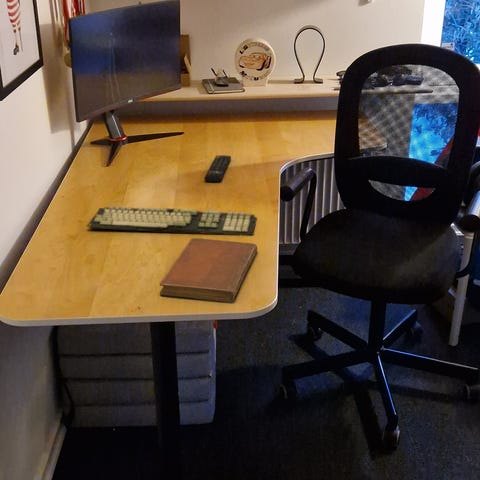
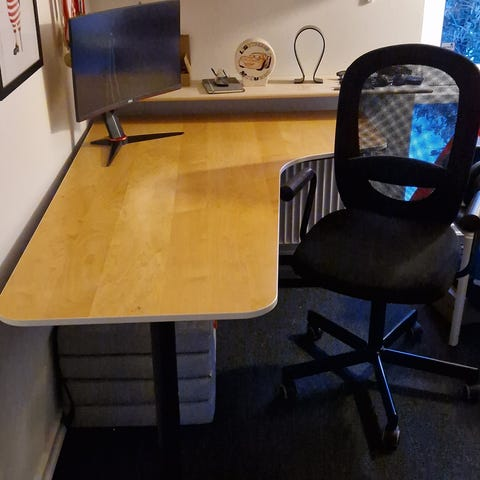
- keyboard (174, 218)
- remote control (218, 168)
- notebook (211, 267)
